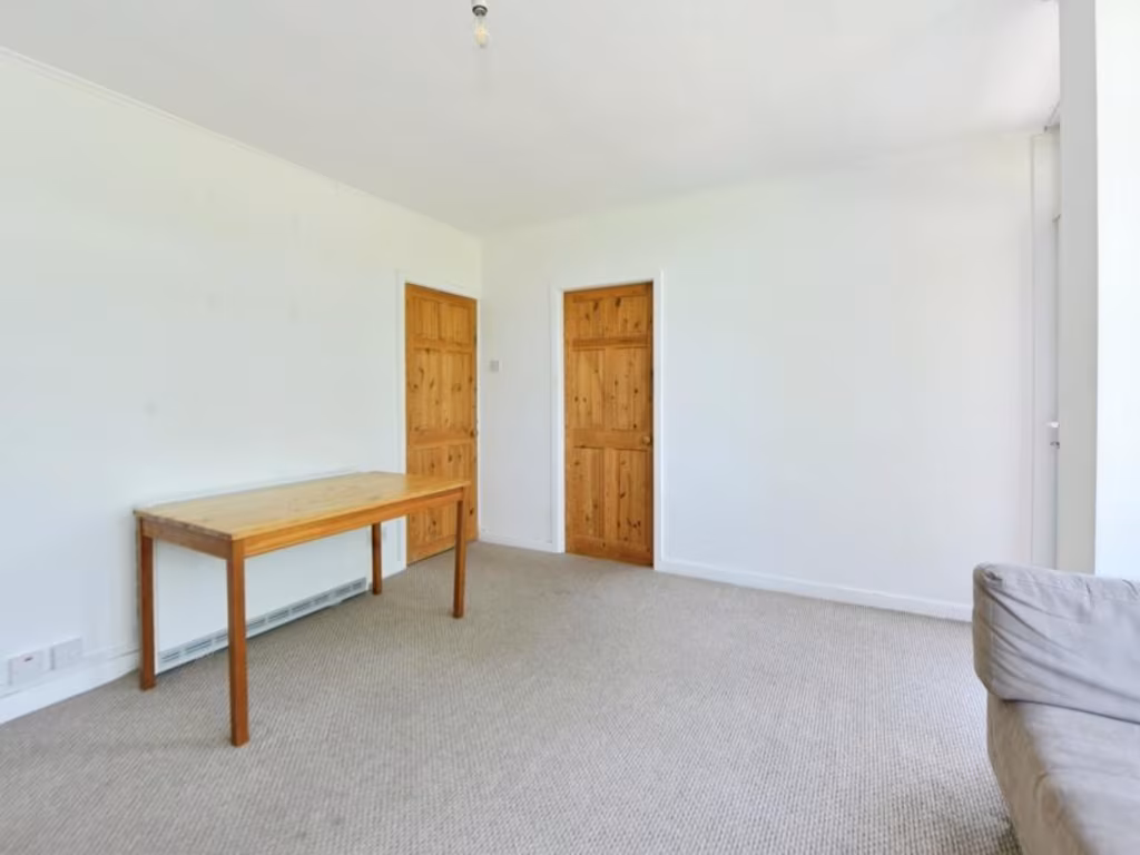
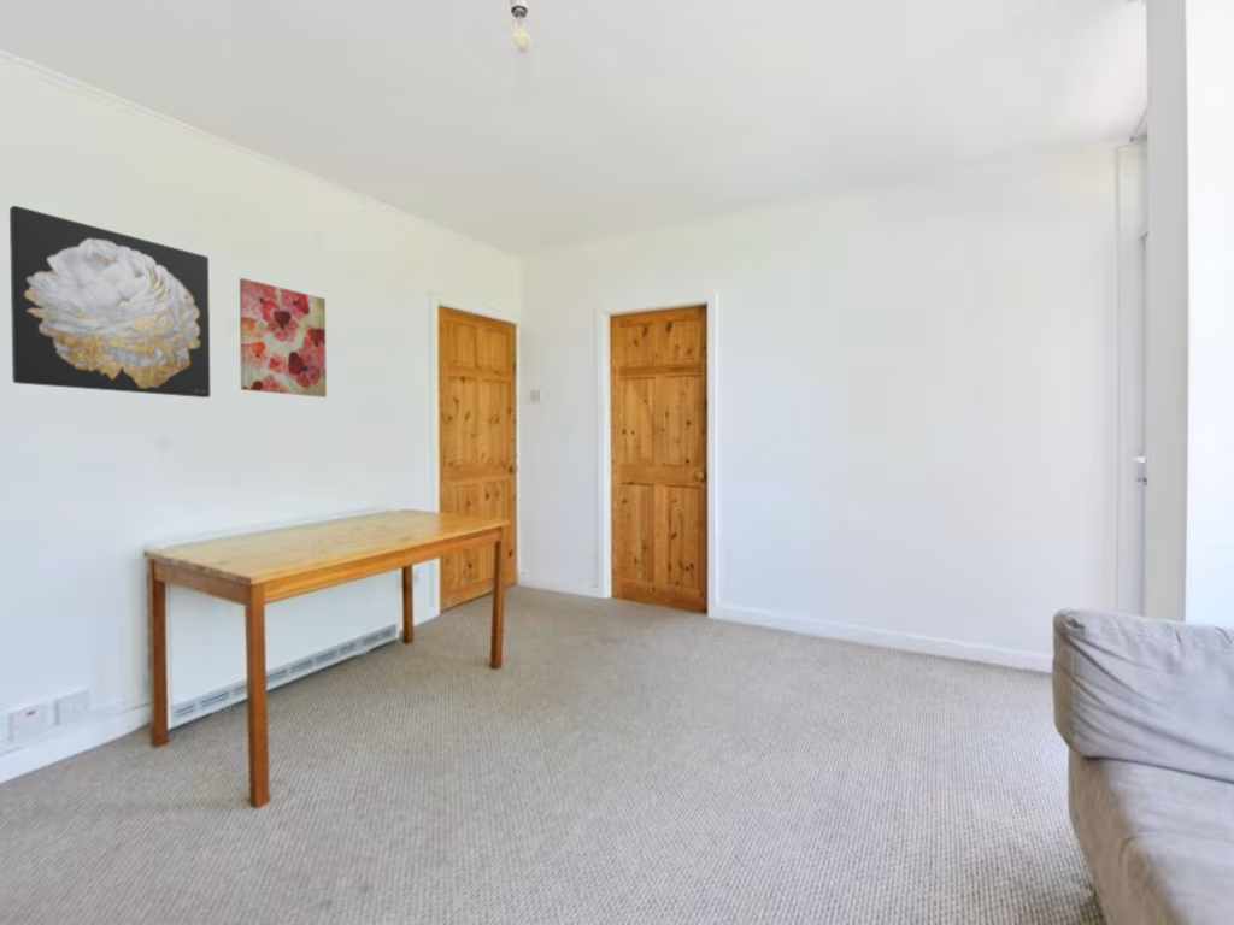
+ wall art (284, 341)
+ wall art (121, 313)
